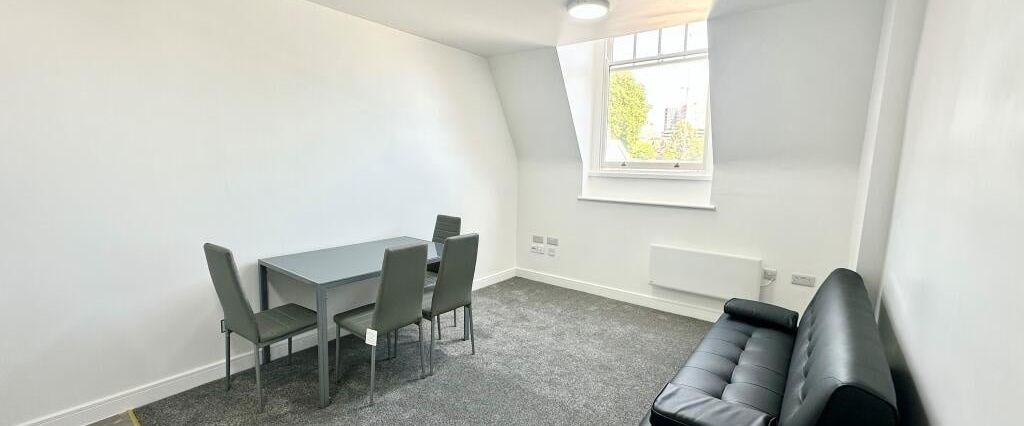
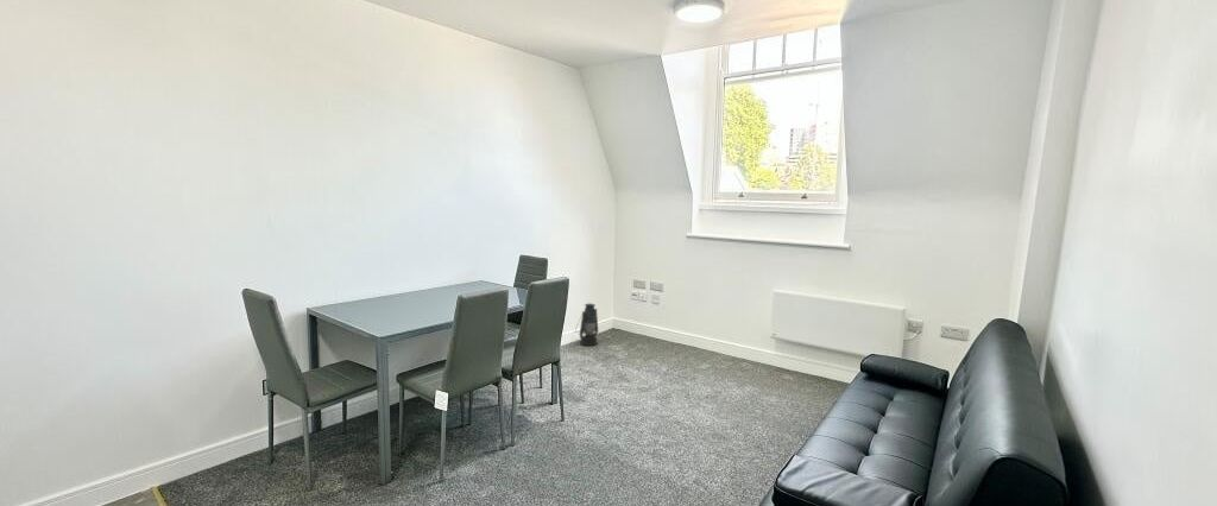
+ lantern (588, 323)
